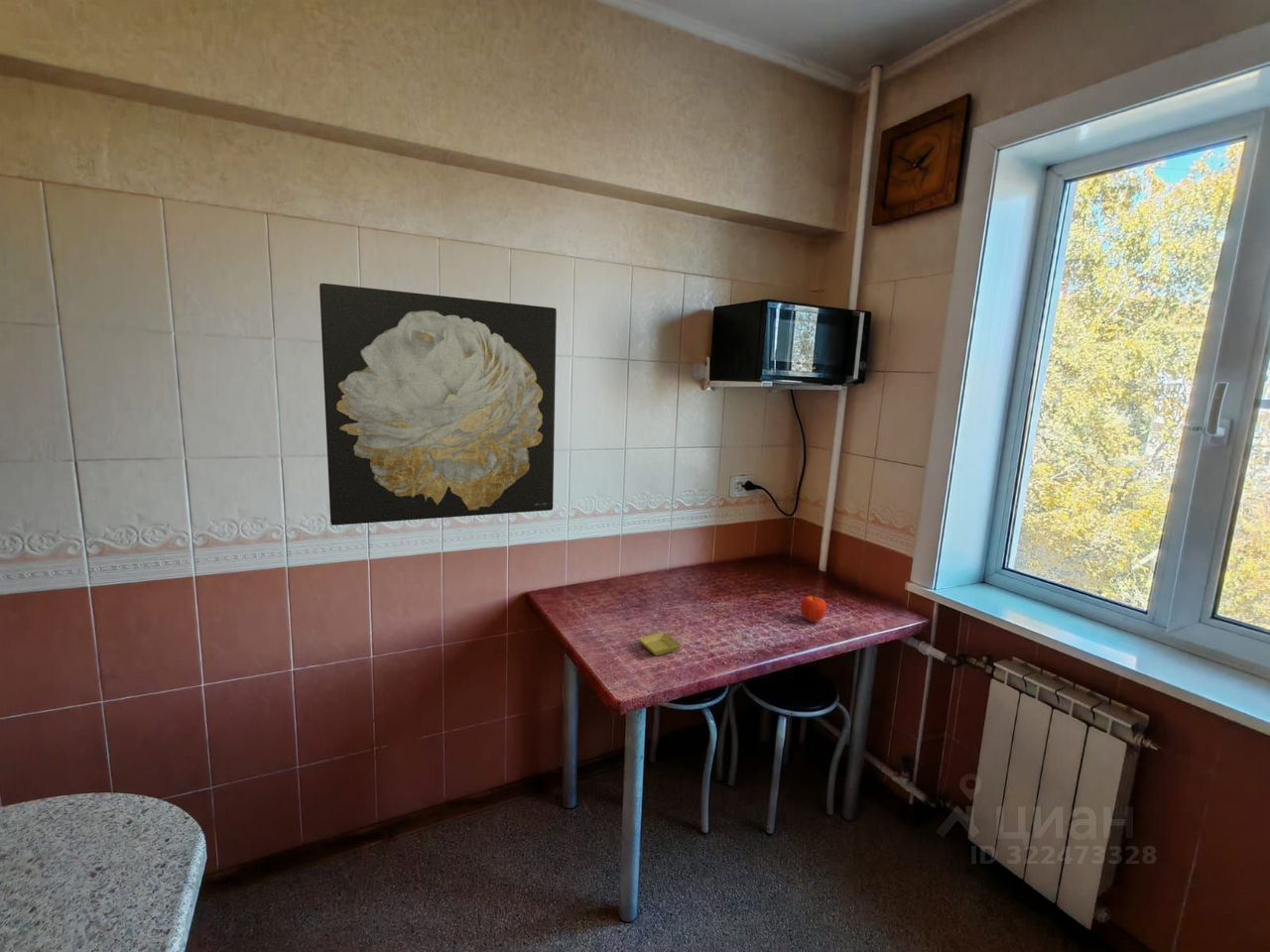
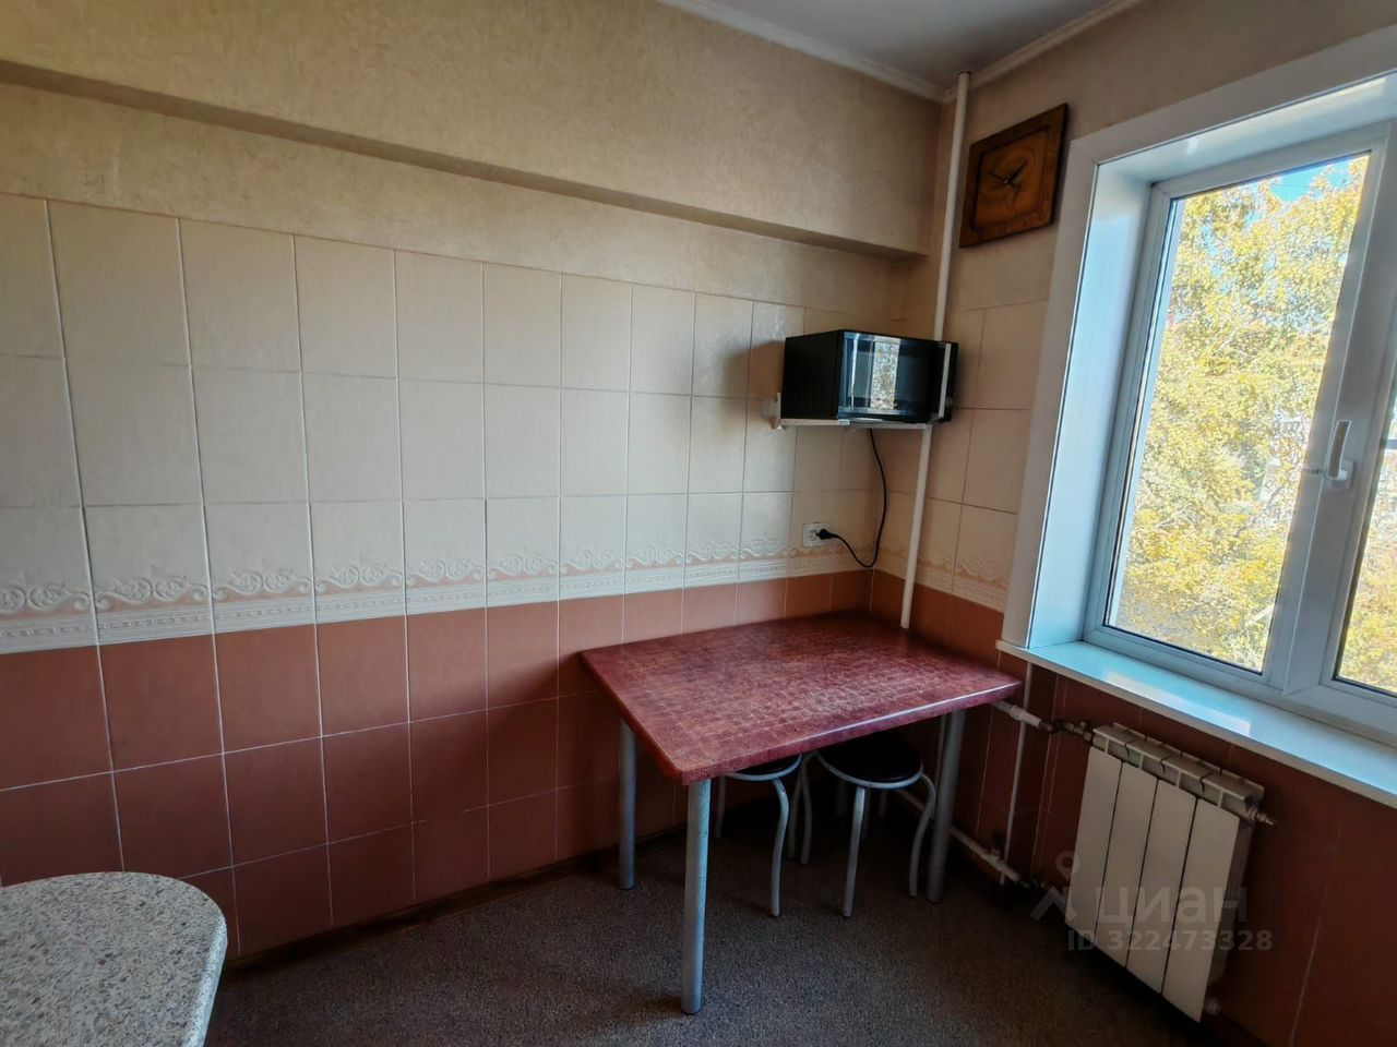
- fruit (813, 608)
- saucer (659, 645)
- wall art (448, 410)
